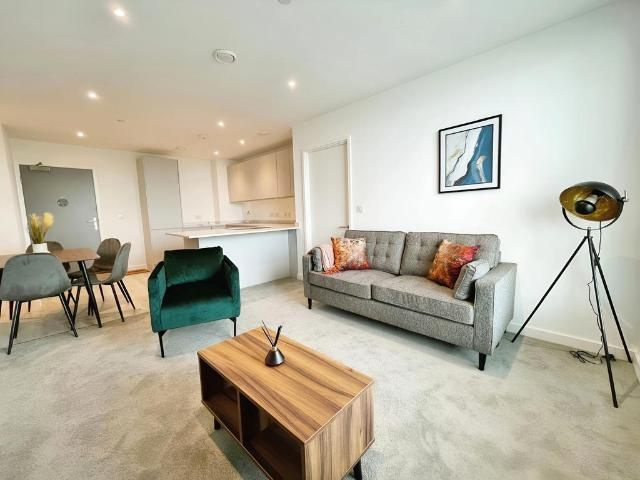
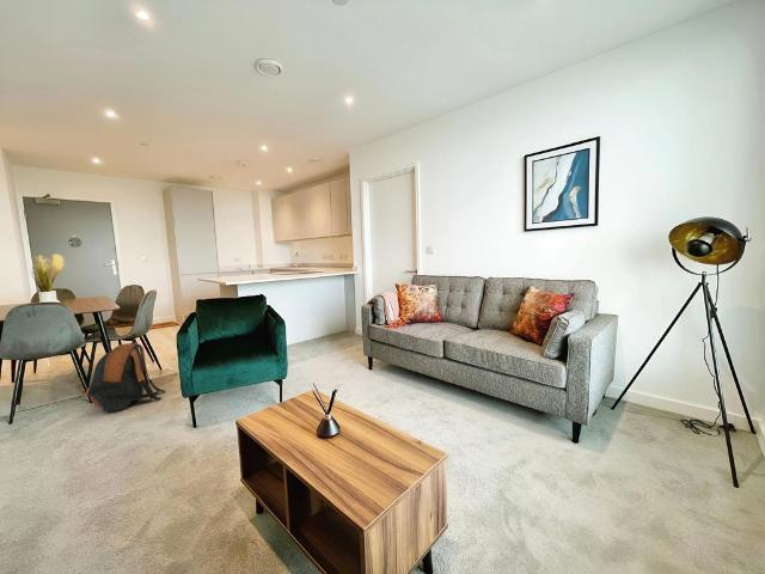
+ backpack (124, 371)
